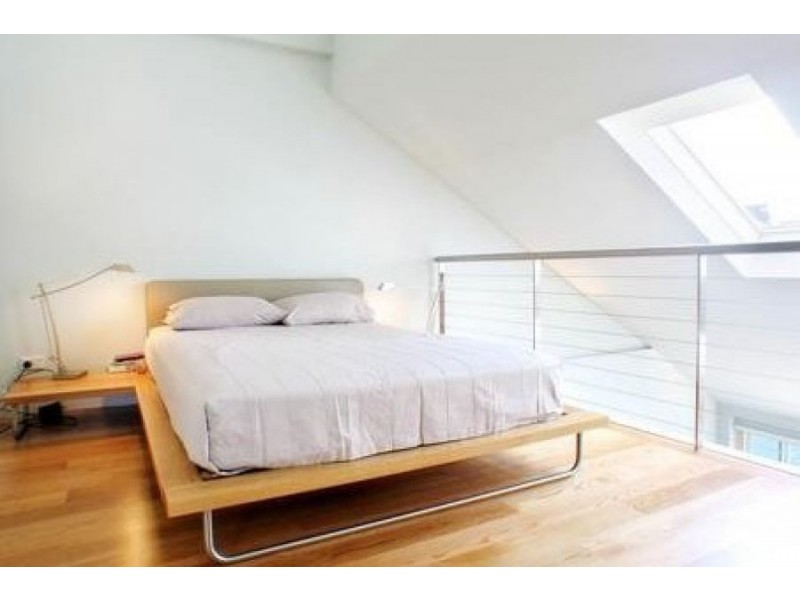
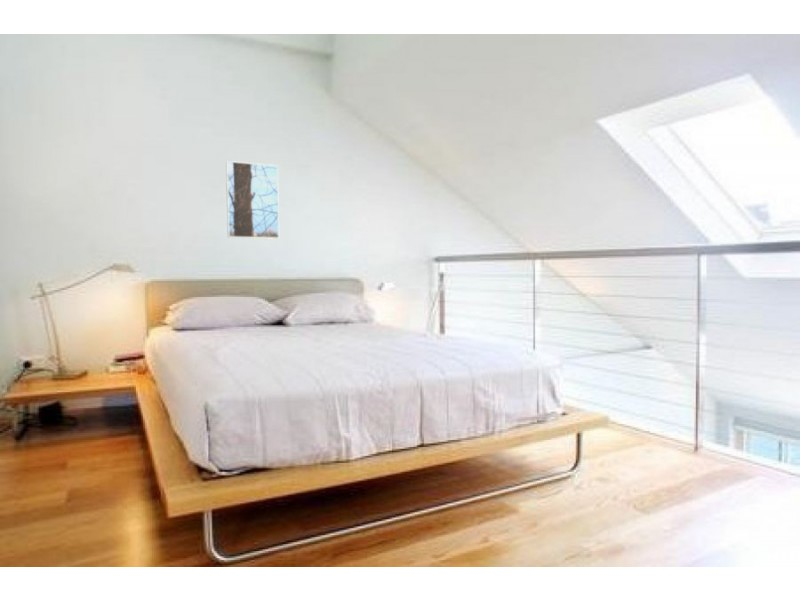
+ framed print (253, 200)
